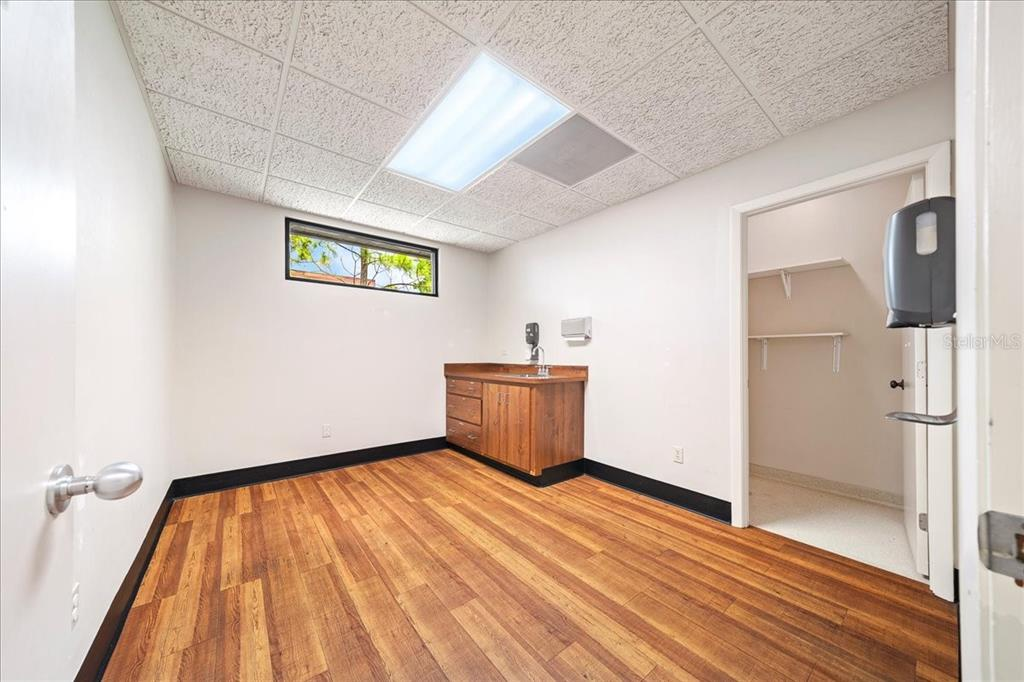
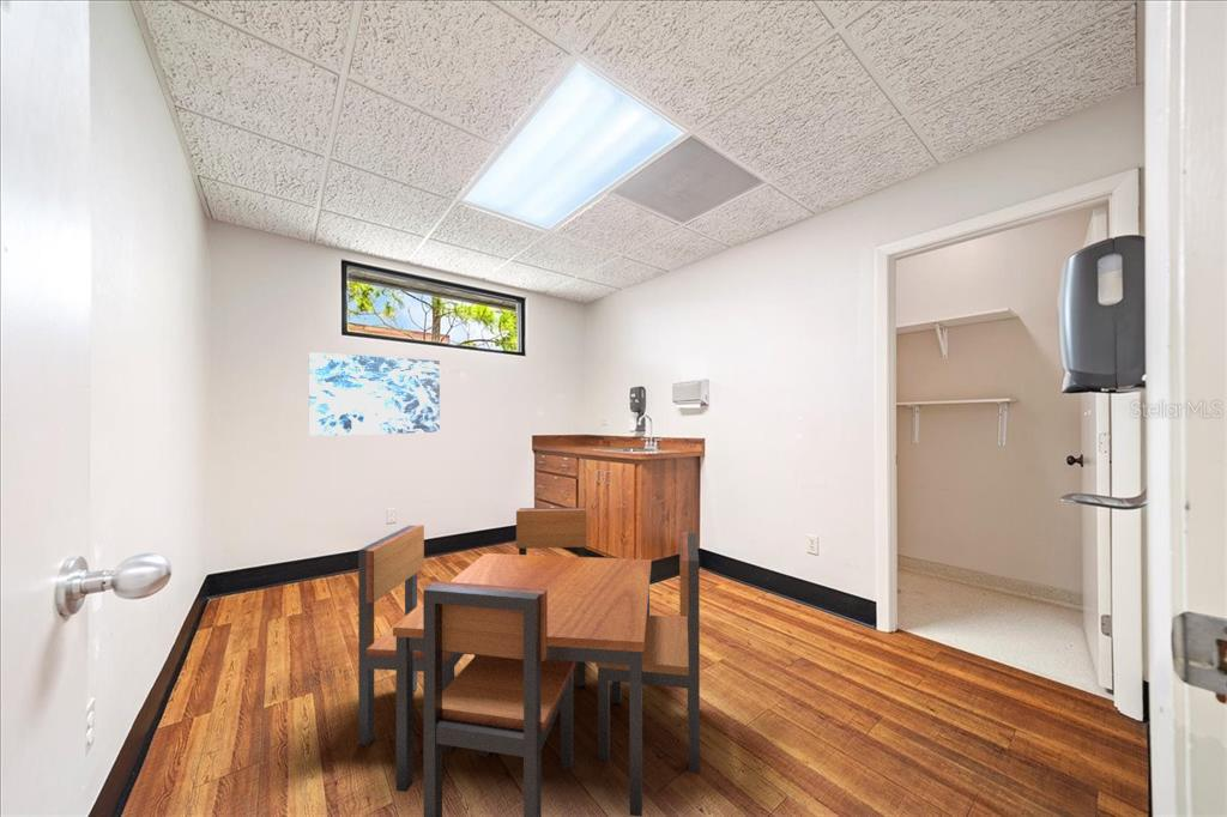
+ dining table (539, 627)
+ wall art (379, 395)
